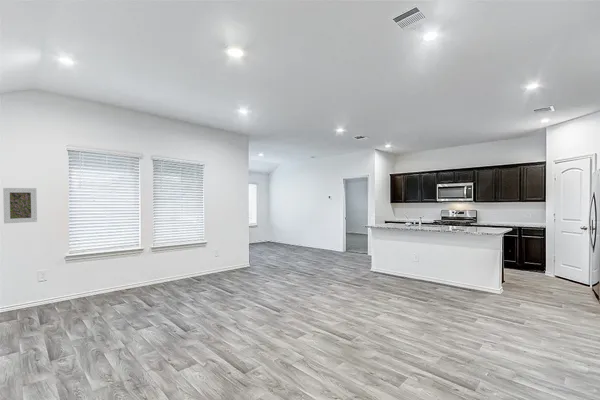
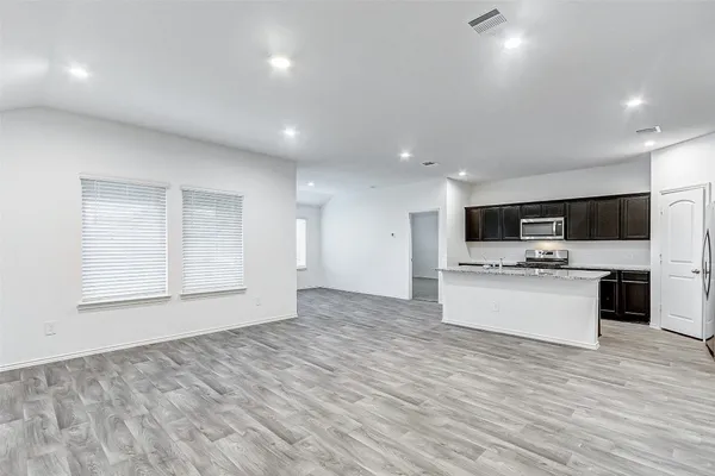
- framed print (20, 205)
